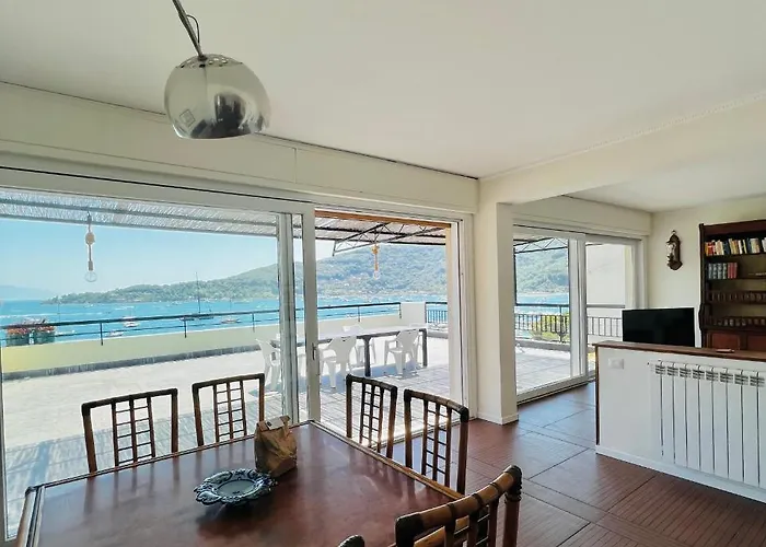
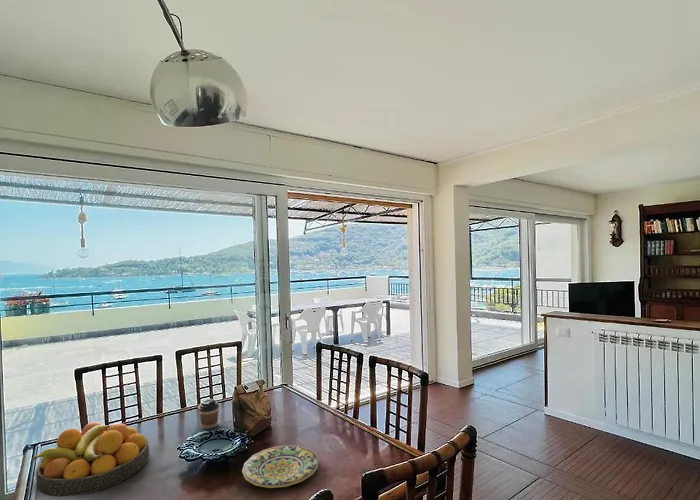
+ plate (281, 468)
+ fruit bowl (95, 447)
+ coffee cup (209, 412)
